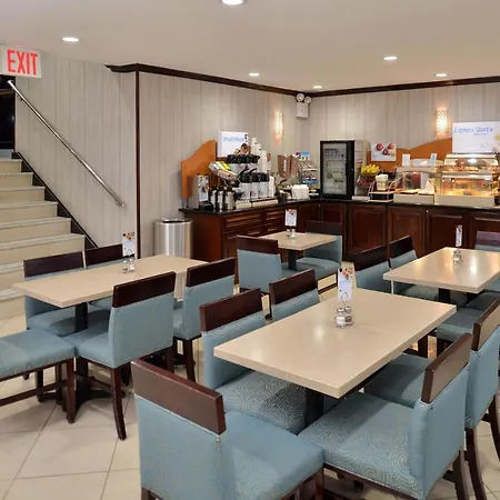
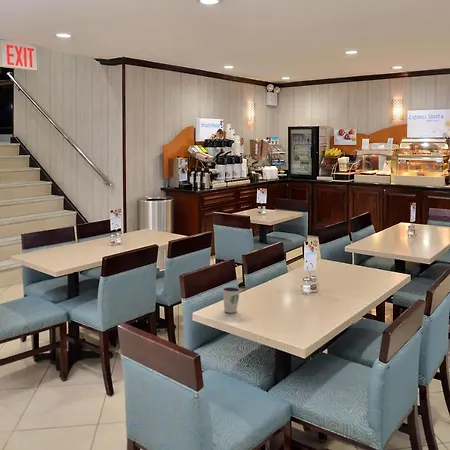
+ dixie cup (231, 300)
